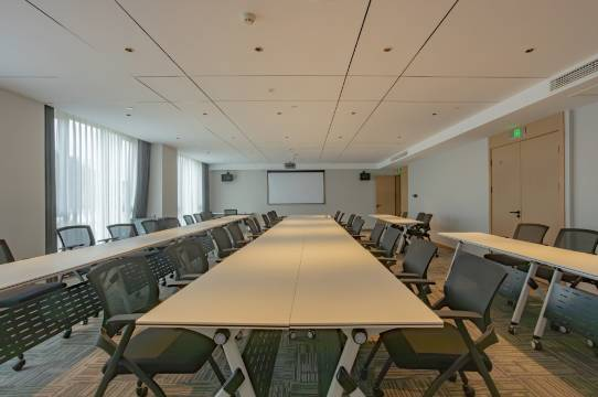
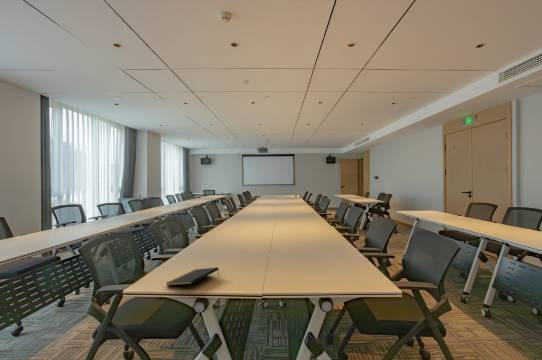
+ notepad (193, 276)
